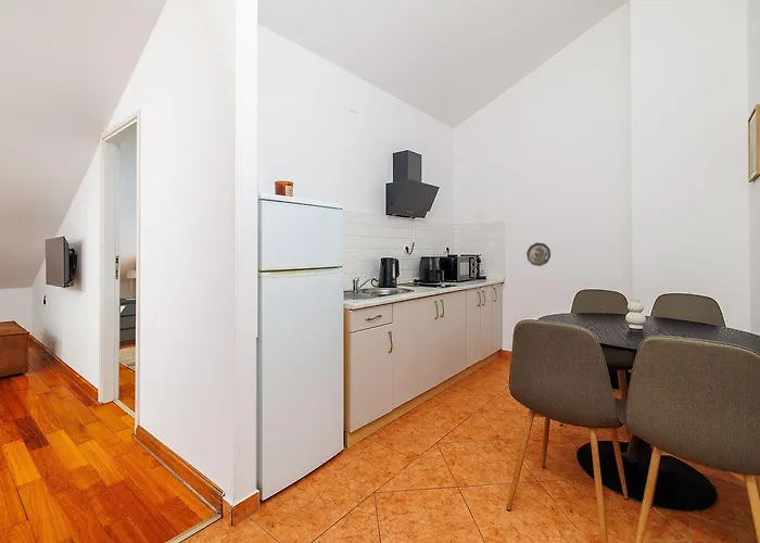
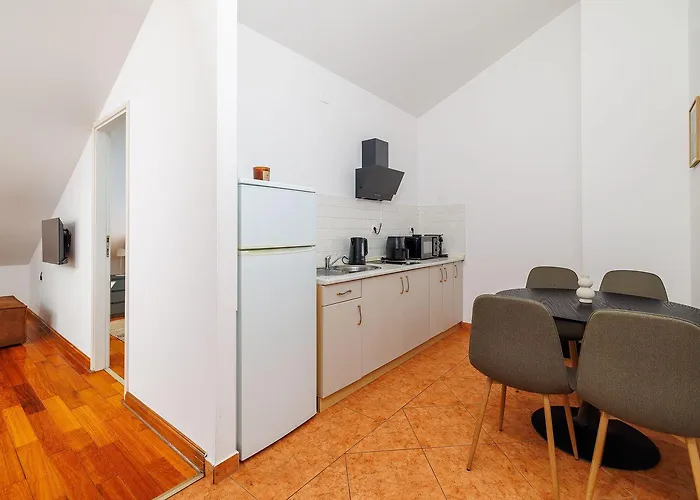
- decorative plate (539, 254)
